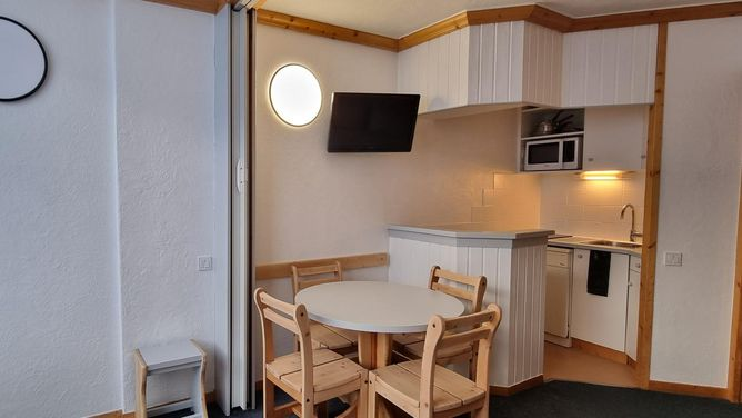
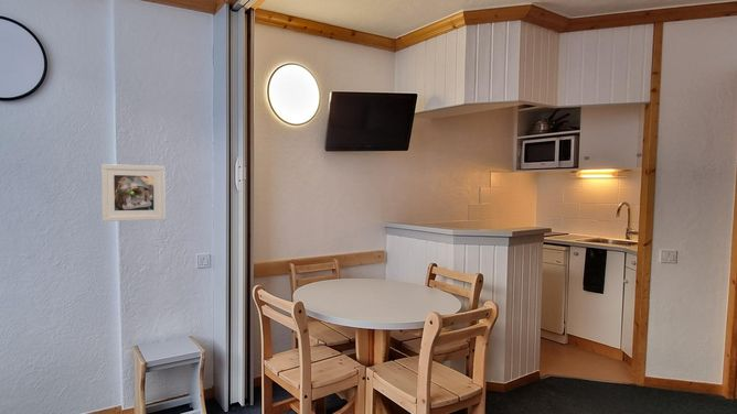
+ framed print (133, 193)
